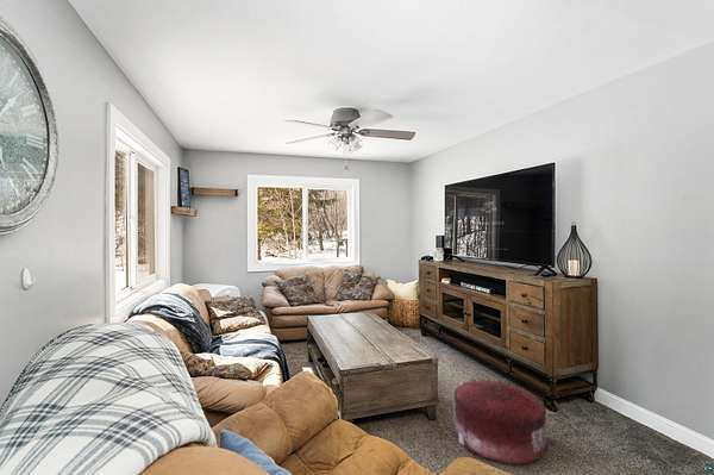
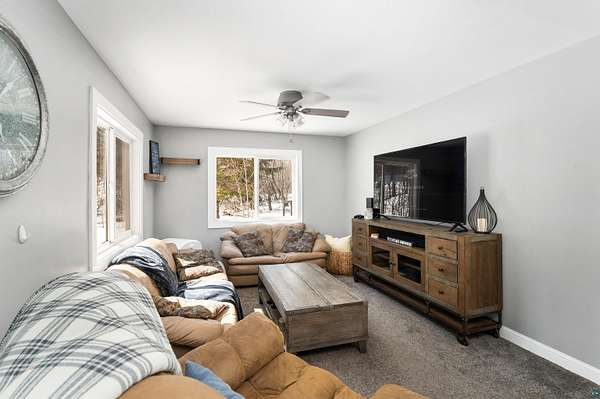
- pouf (497, 414)
